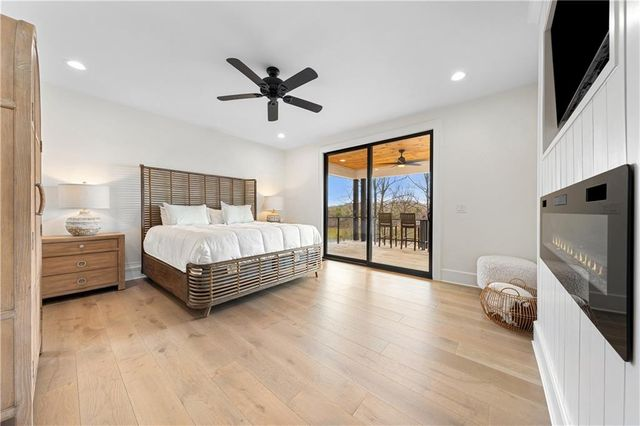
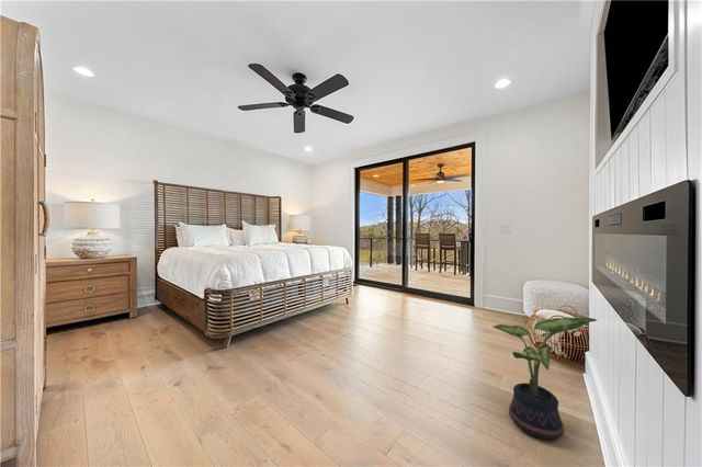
+ potted plant (537, 375)
